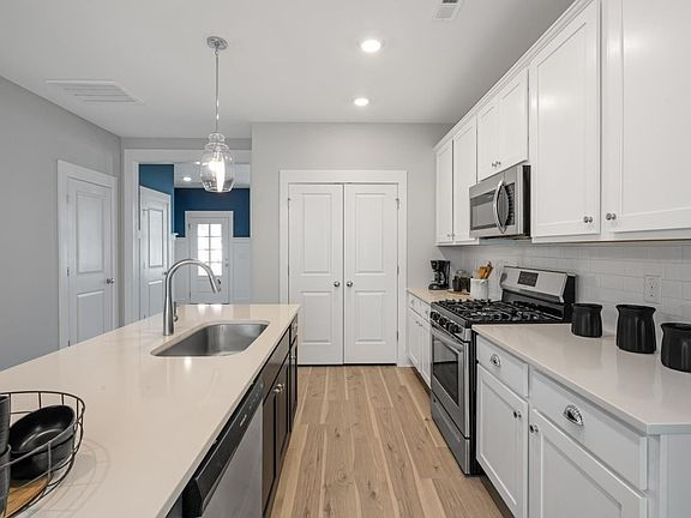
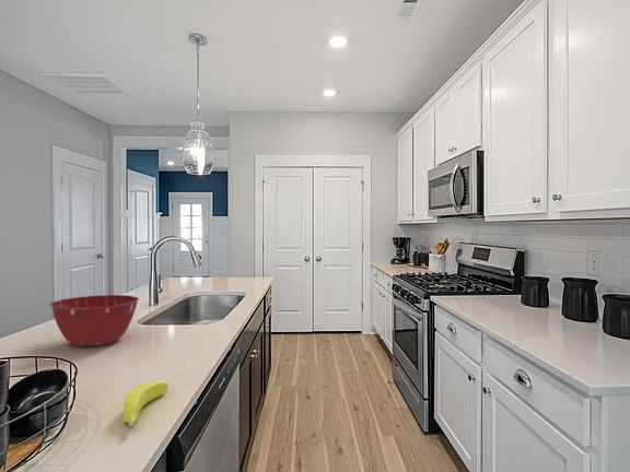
+ mixing bowl (96, 320)
+ banana (147, 400)
